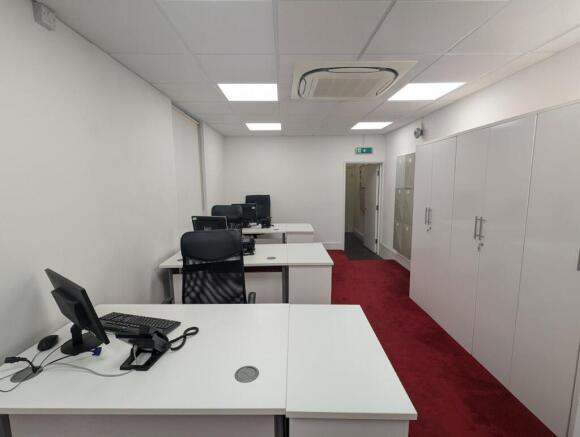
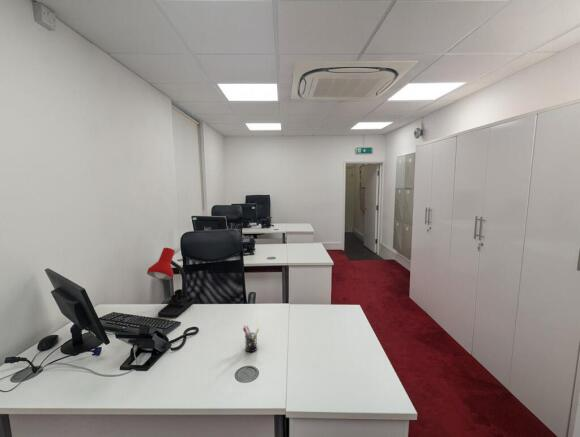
+ pen holder (250, 338)
+ desk lamp (171, 278)
